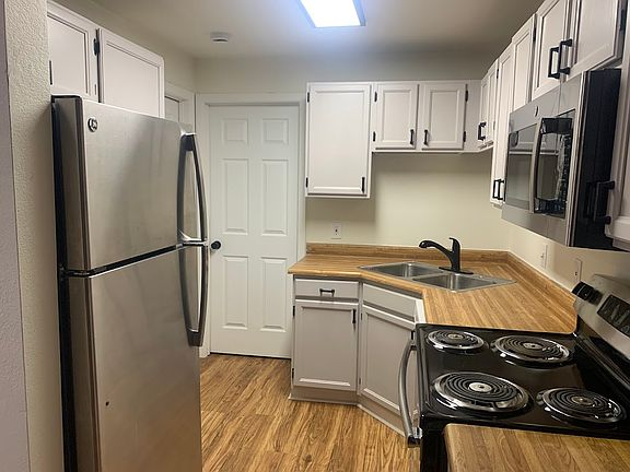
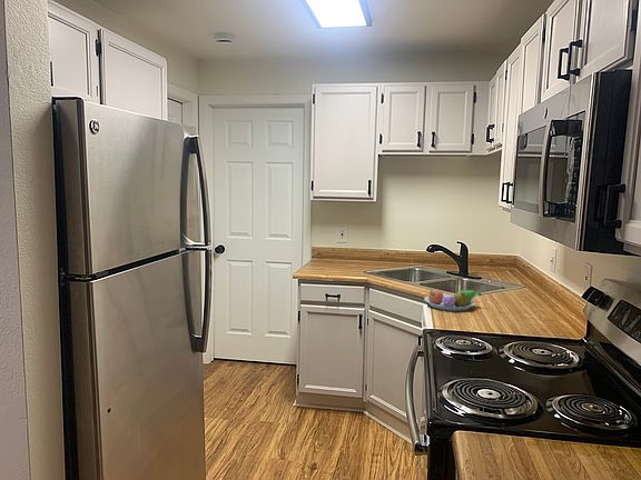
+ fruit bowl (452, 296)
